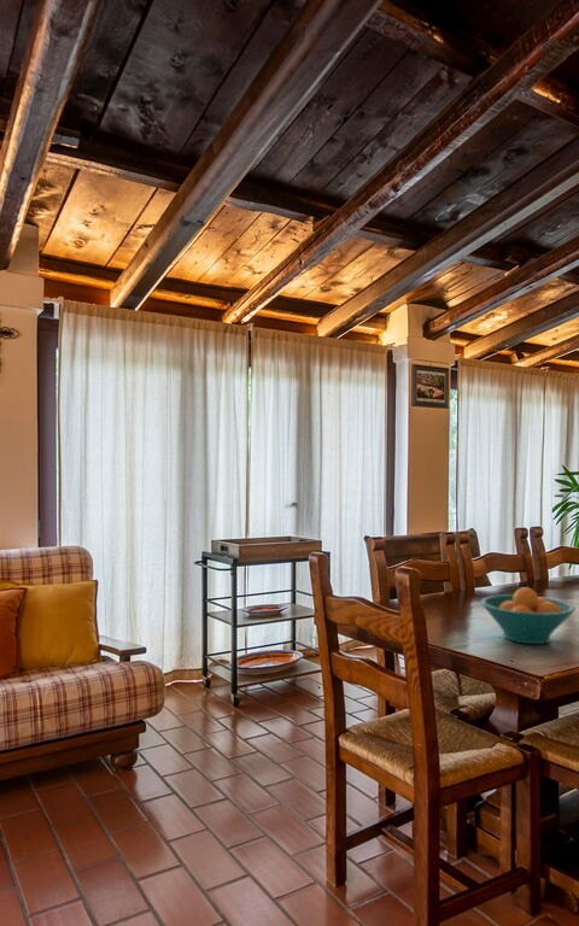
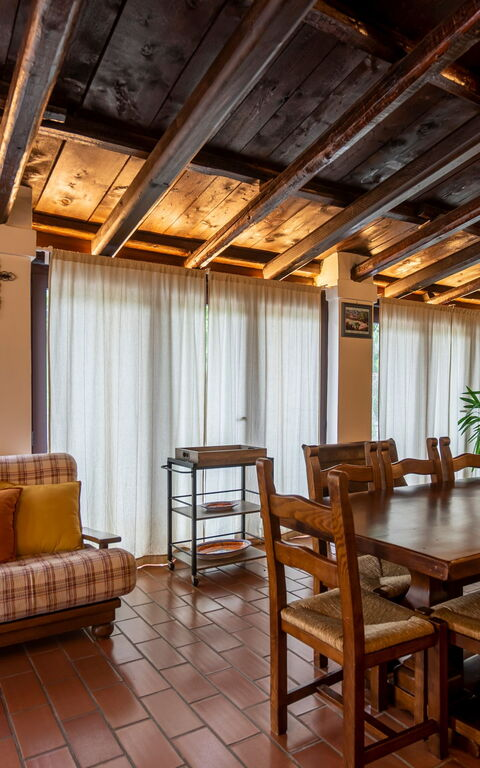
- fruit bowl (526, 613)
